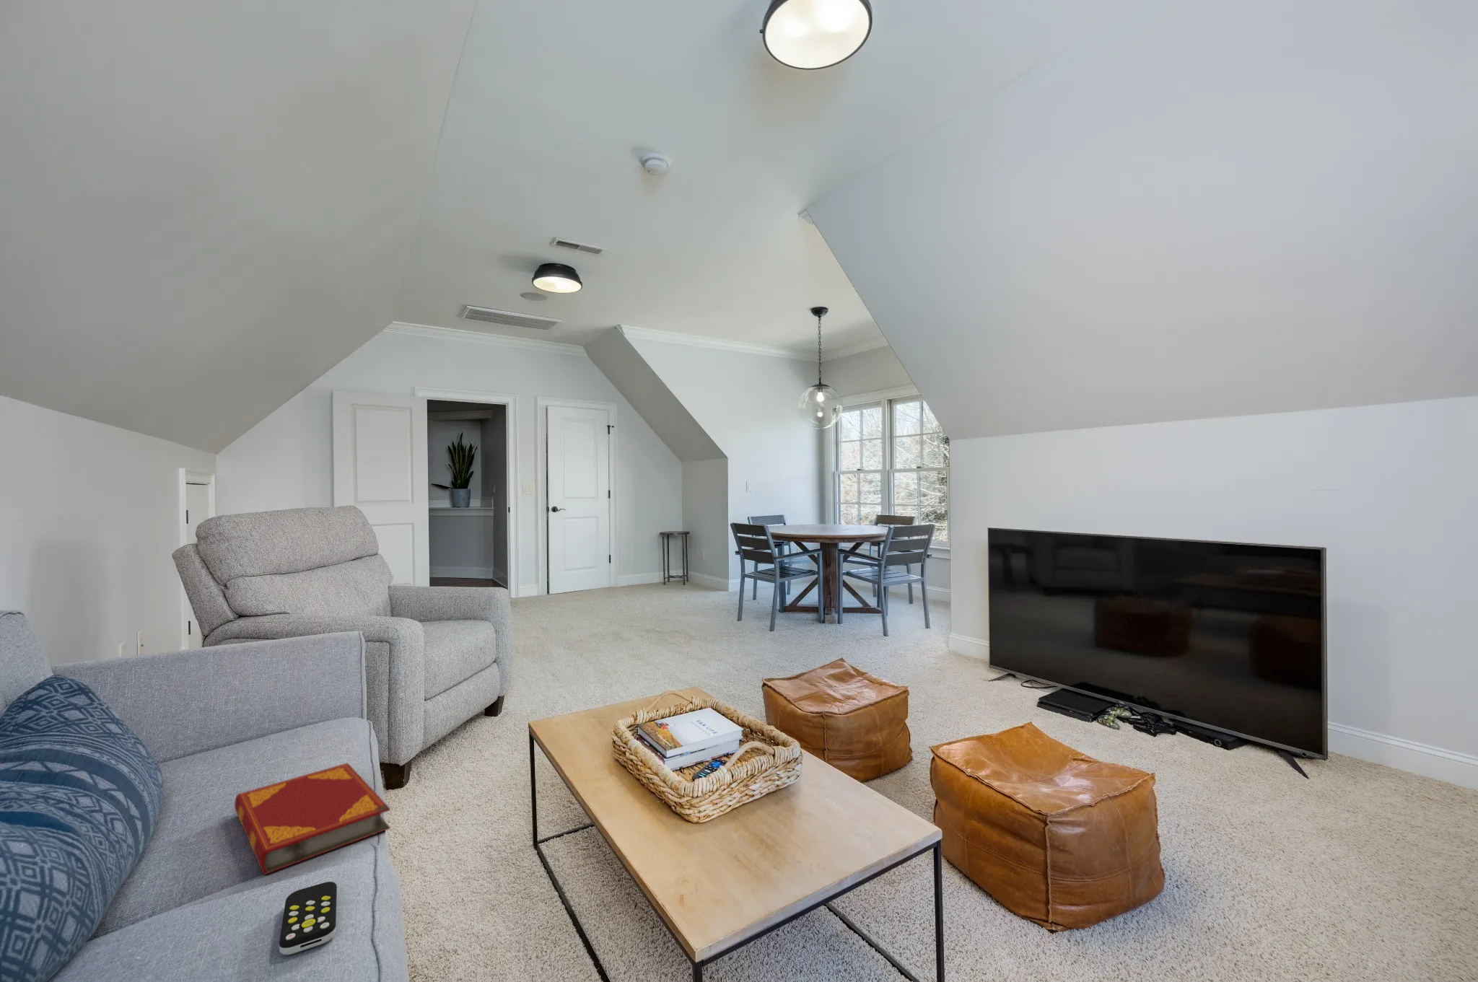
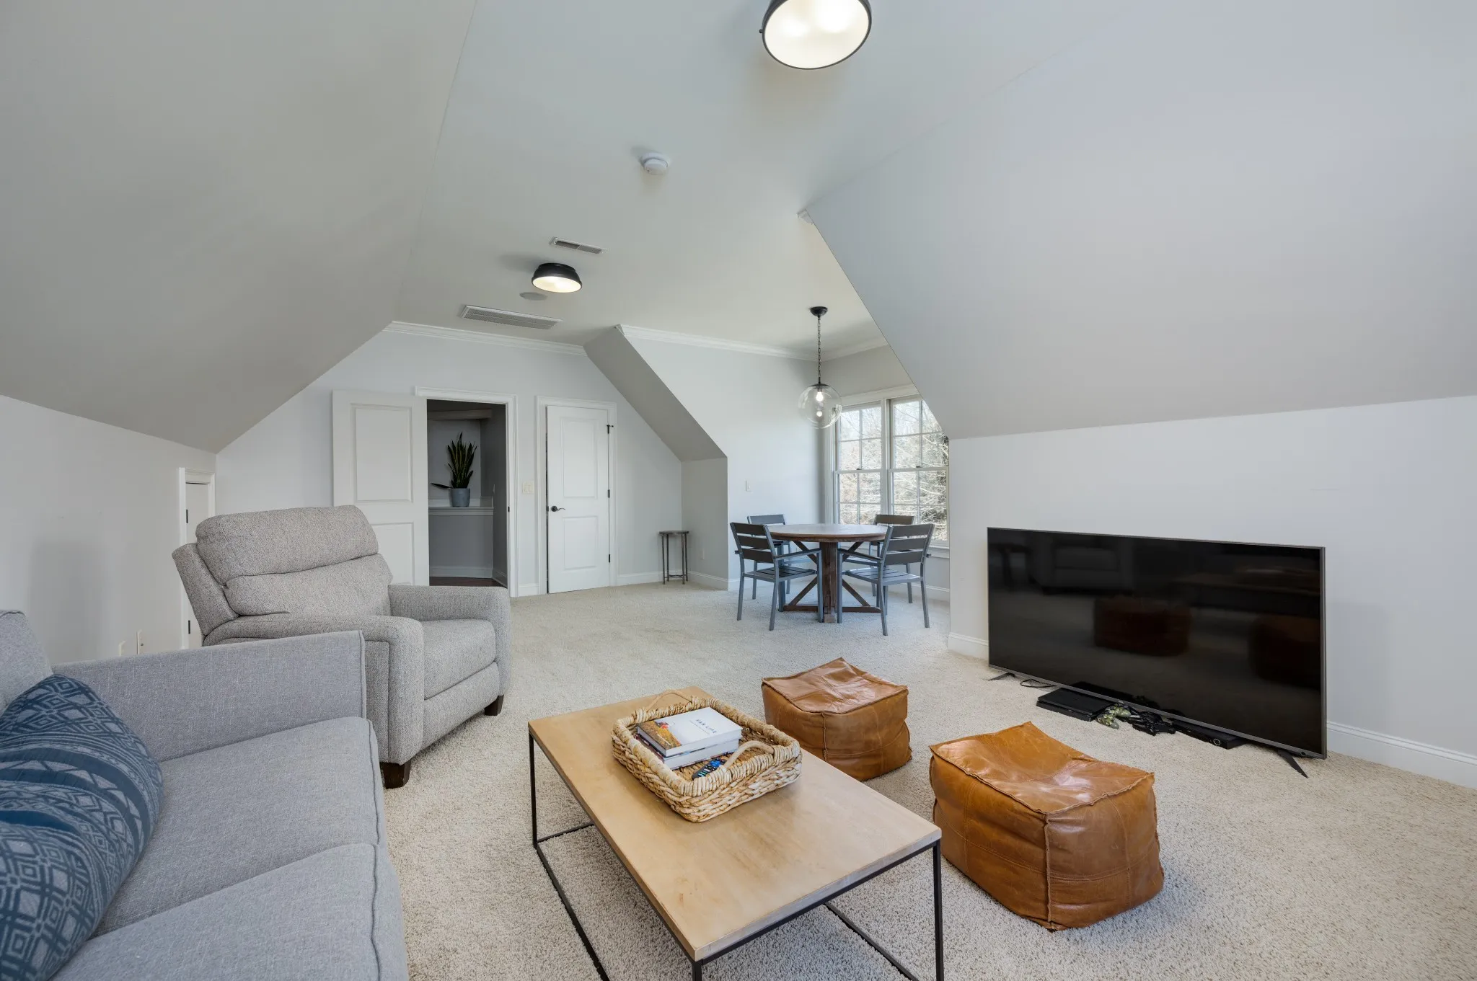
- hardback book (310, 811)
- remote control (310, 915)
